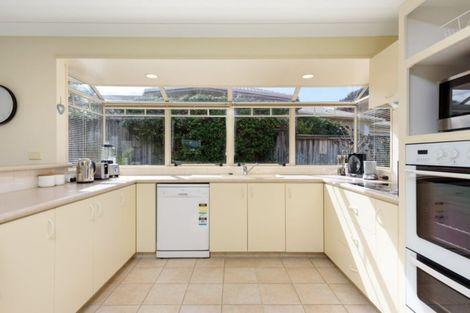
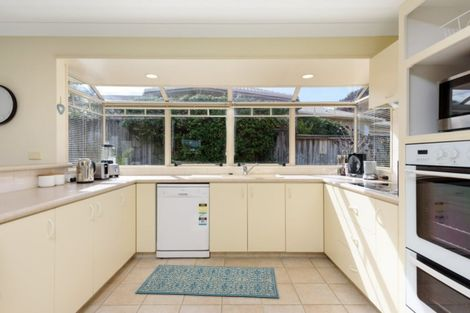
+ rug (211, 278)
